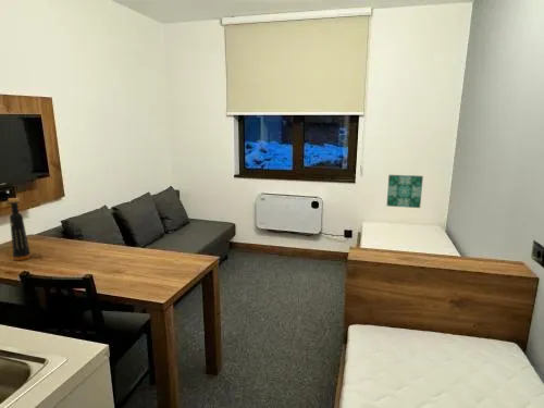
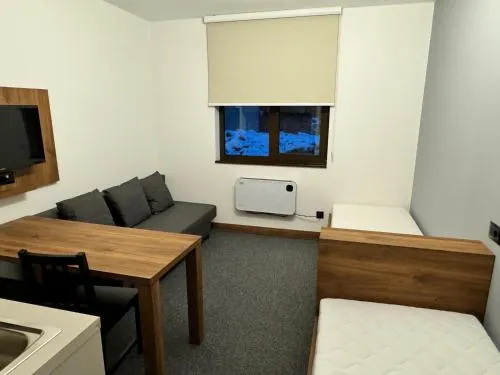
- bottle (17, 228)
- wall art (404, 190)
